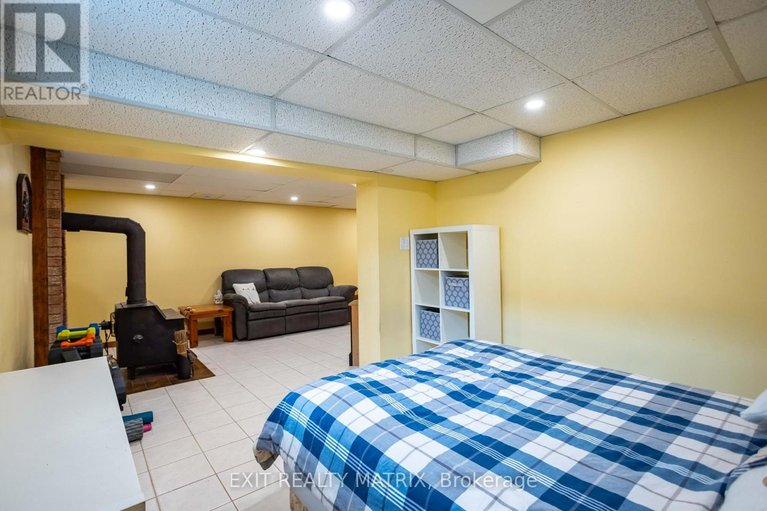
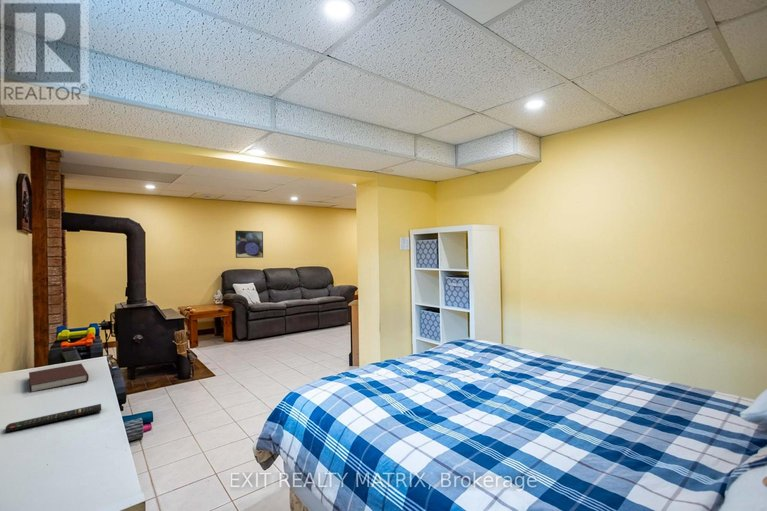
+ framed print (249, 244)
+ remote control (56, 417)
+ notebook (58, 376)
